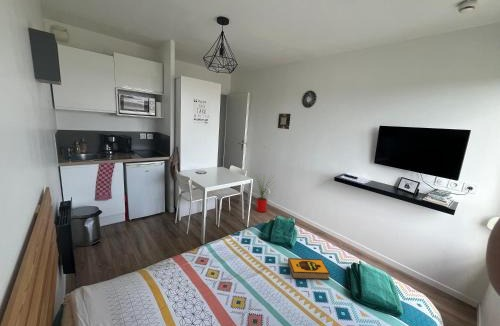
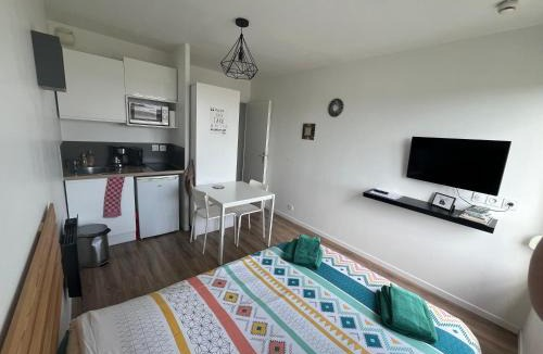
- hardback book (307, 267)
- house plant (262, 191)
